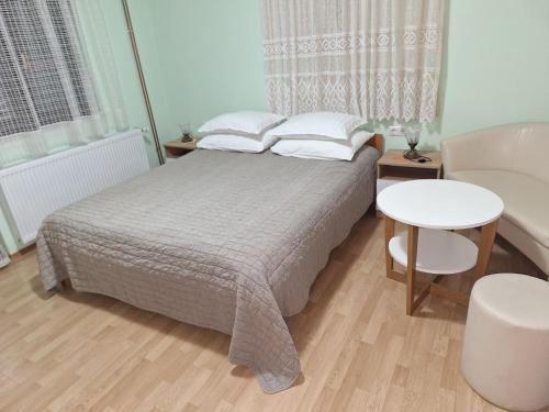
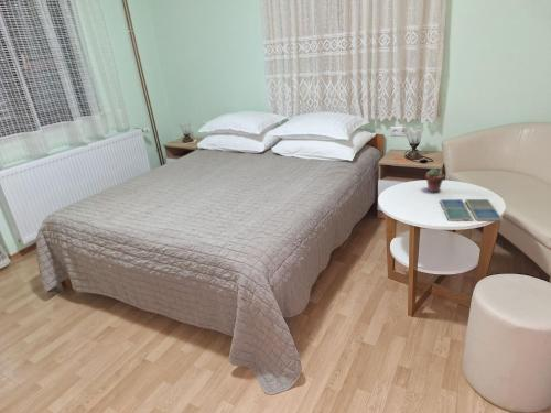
+ drink coaster (467, 209)
+ potted succulent (434, 178)
